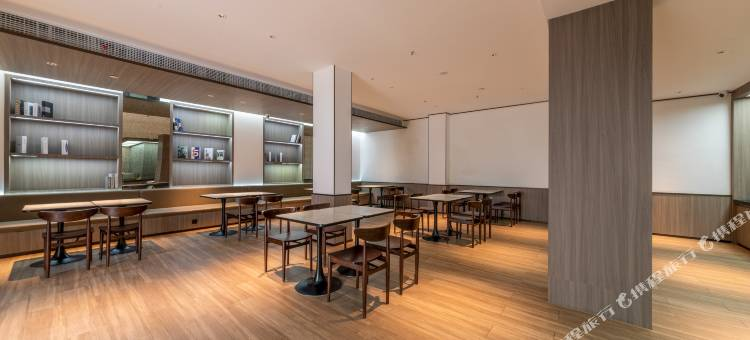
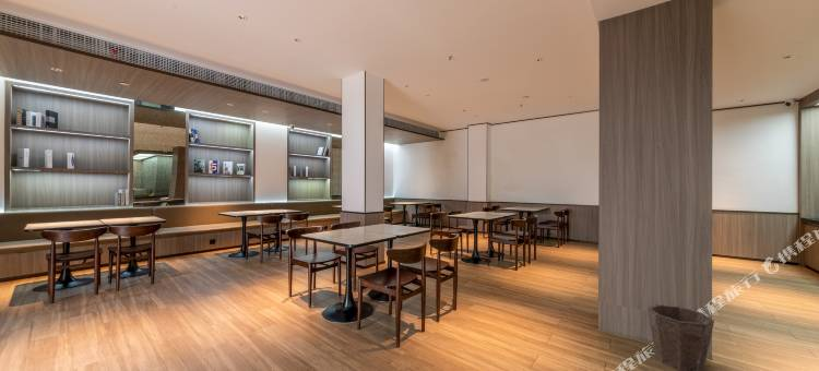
+ waste bin (678, 337)
